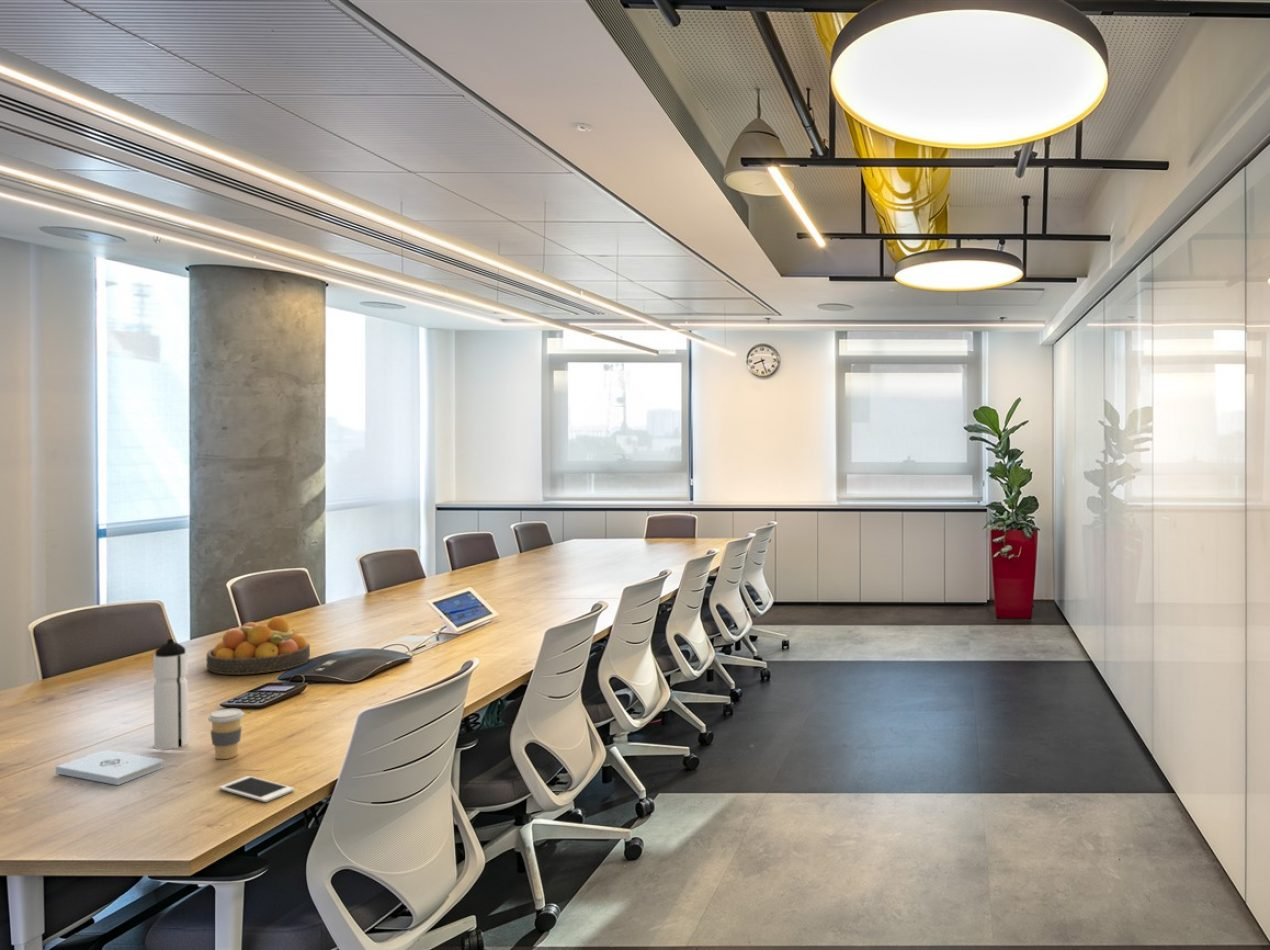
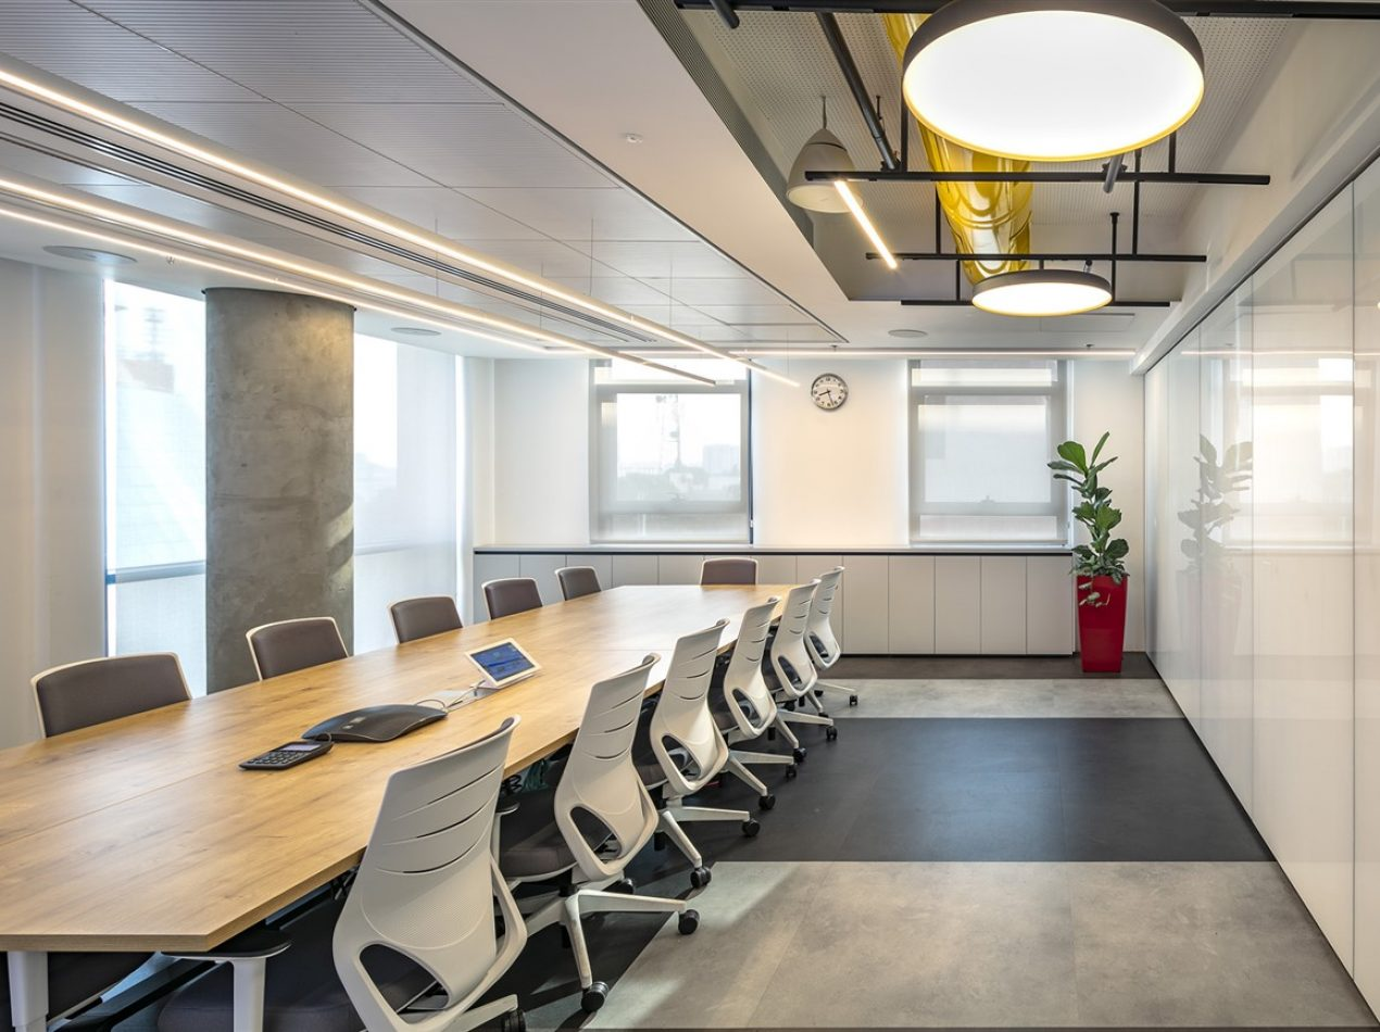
- notepad (111, 766)
- coffee cup (226, 734)
- water bottle (170, 692)
- cell phone (256, 788)
- fruit bowl (259, 642)
